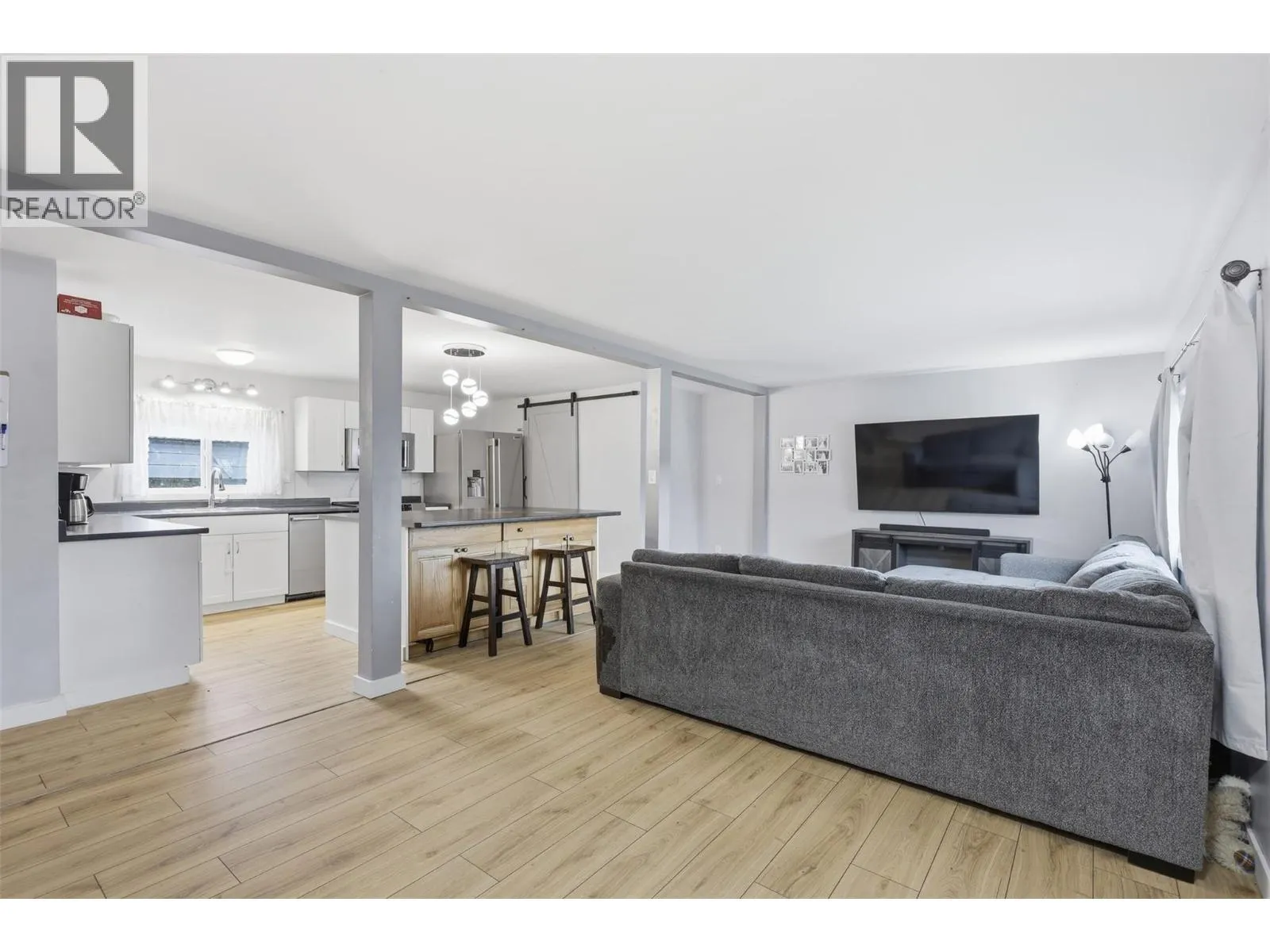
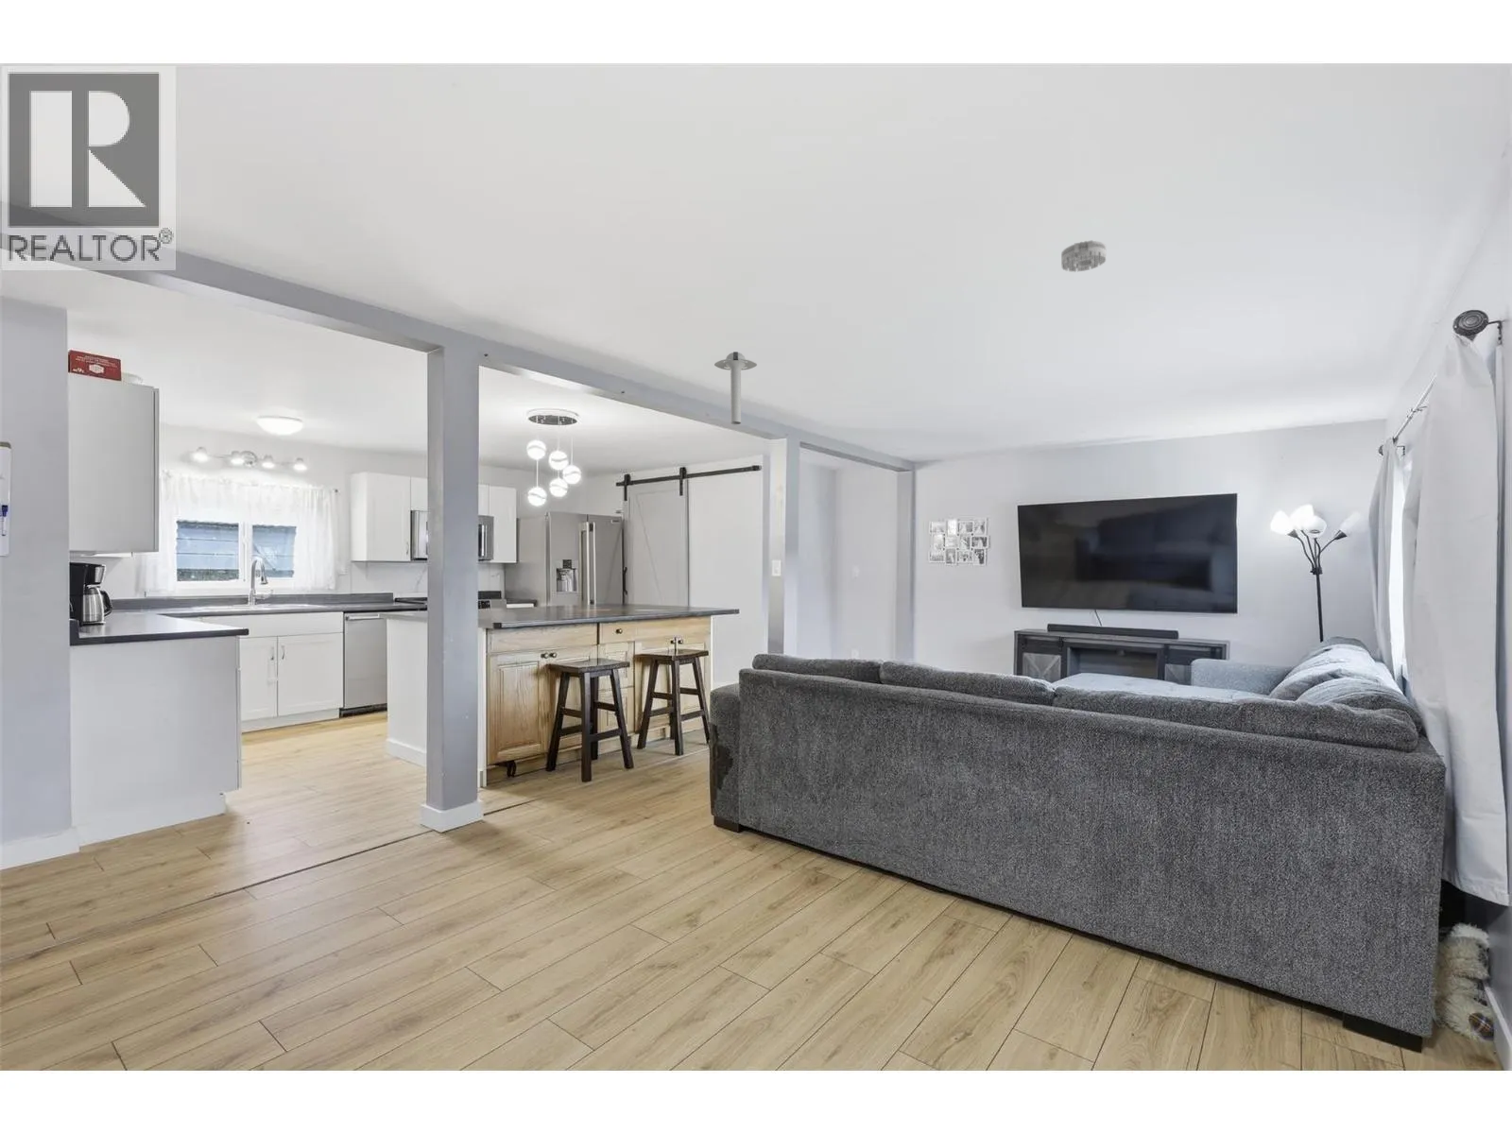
+ ceiling light (736, 387)
+ smoke detector (1083, 255)
